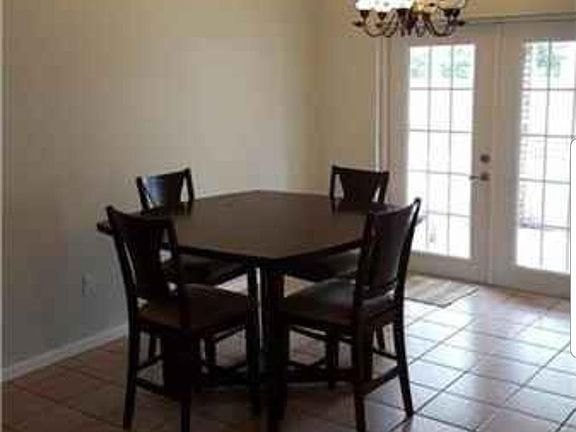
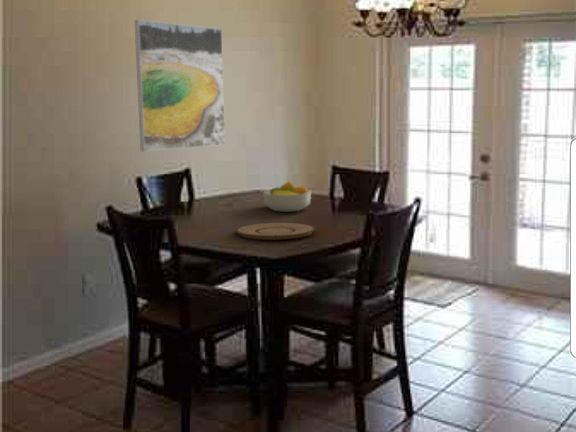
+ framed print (183, 87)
+ plate (275, 230)
+ fruit bowl (287, 196)
